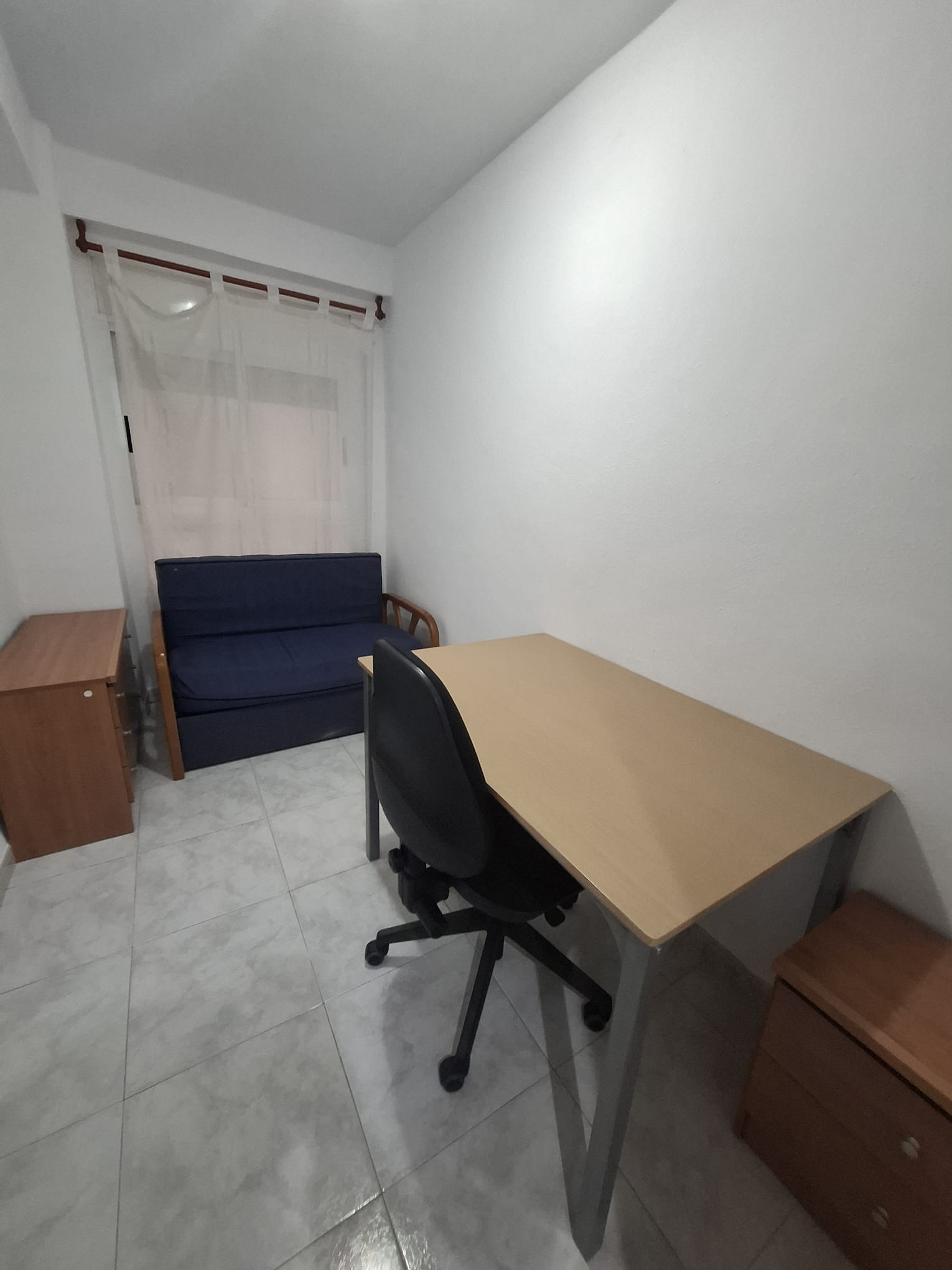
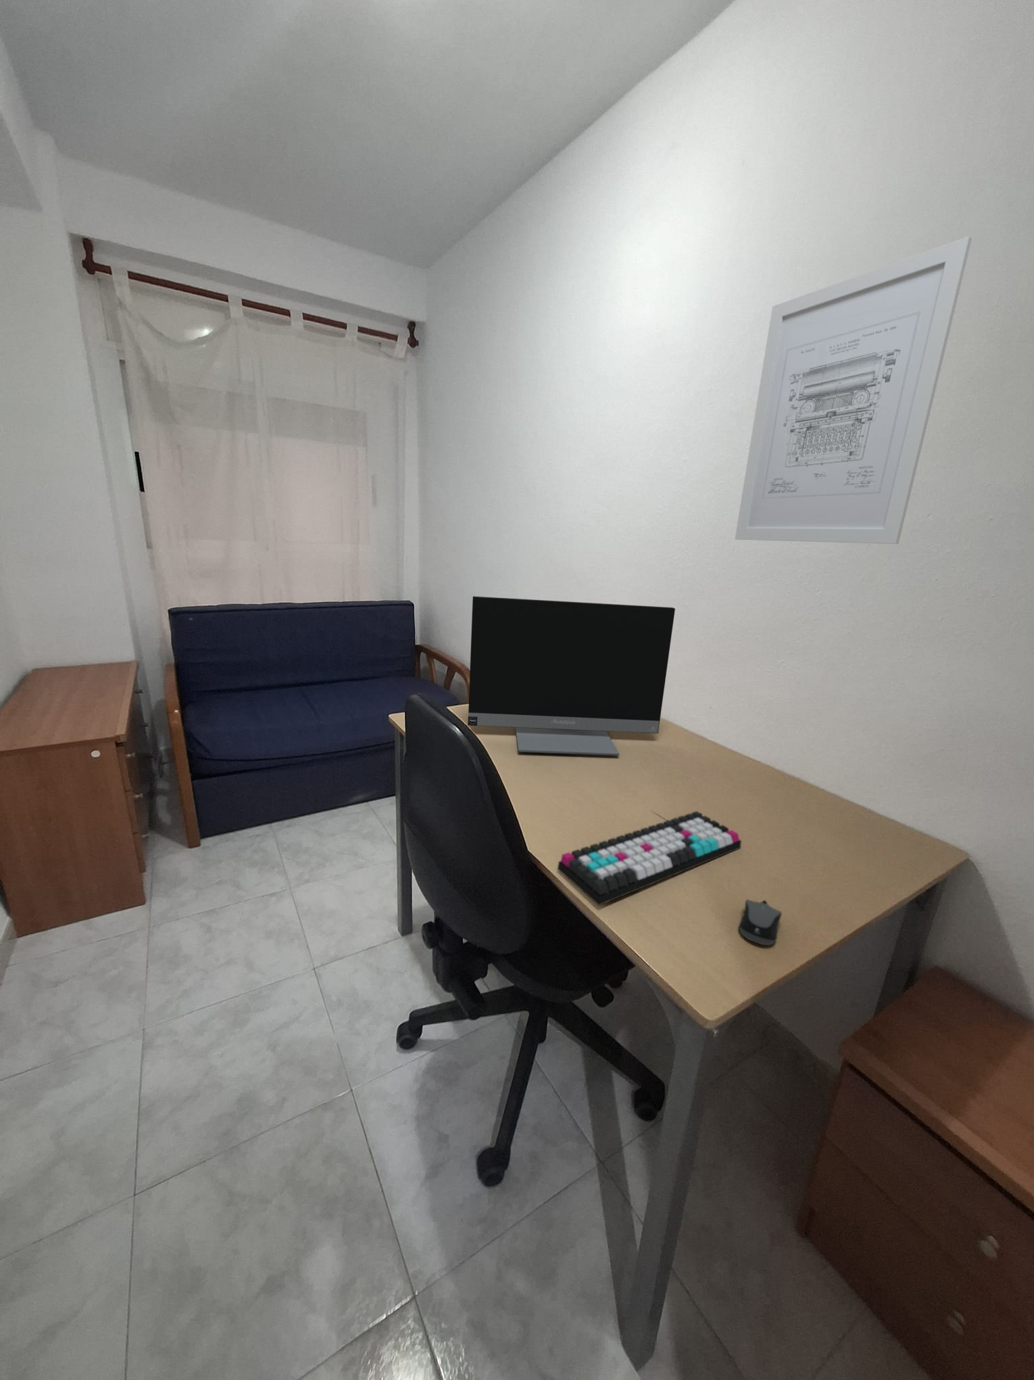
+ computer mouse (761, 916)
+ wall art (831, 416)
+ monitor (568, 672)
+ keyboard (640, 841)
